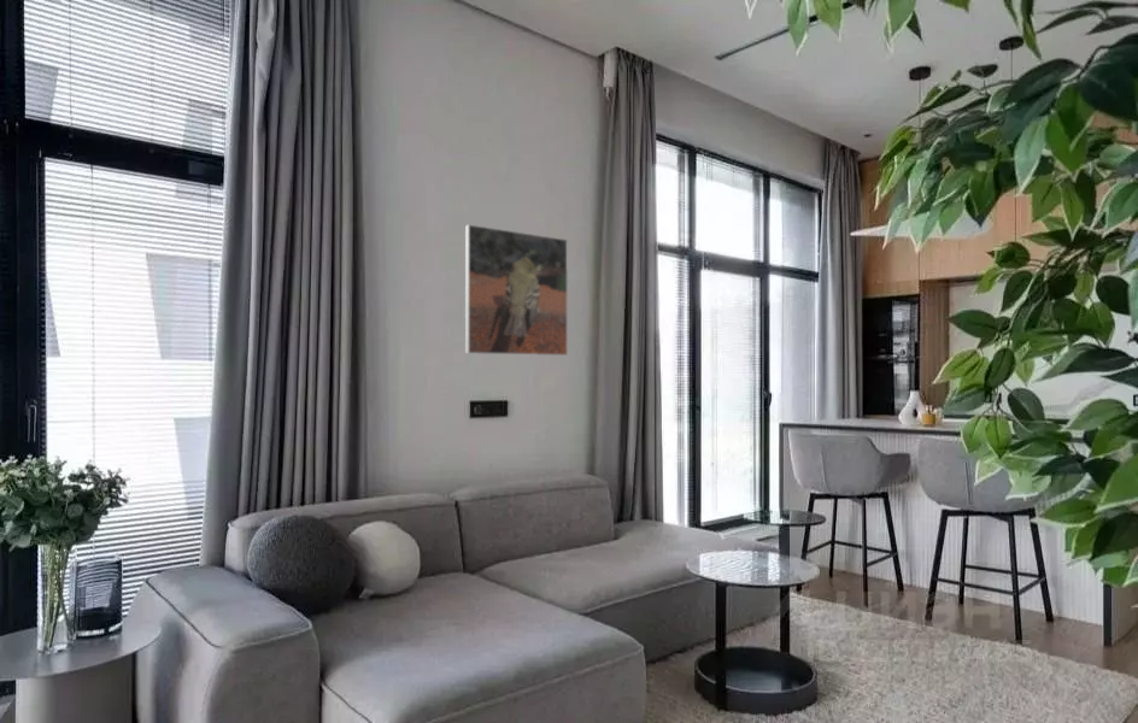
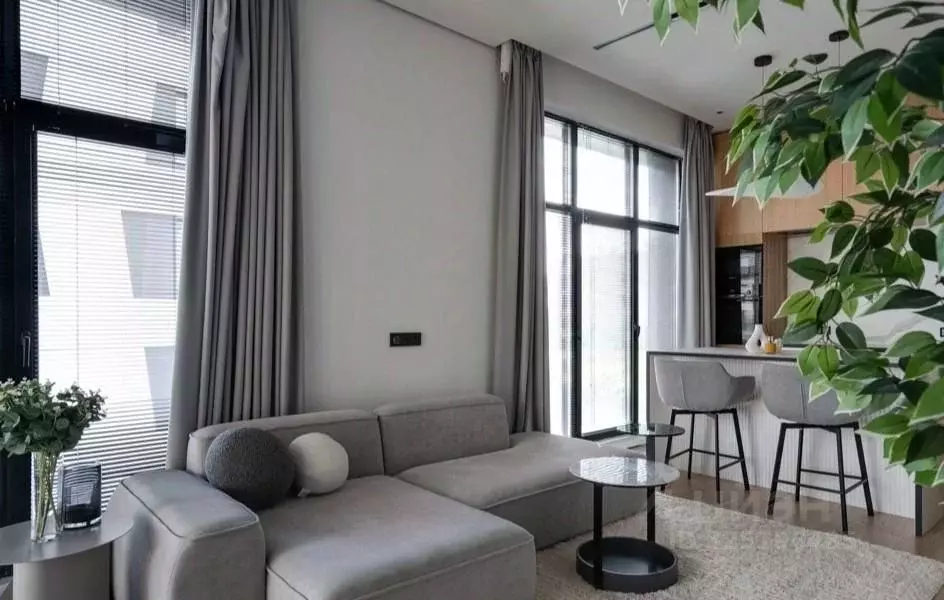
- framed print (518, 293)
